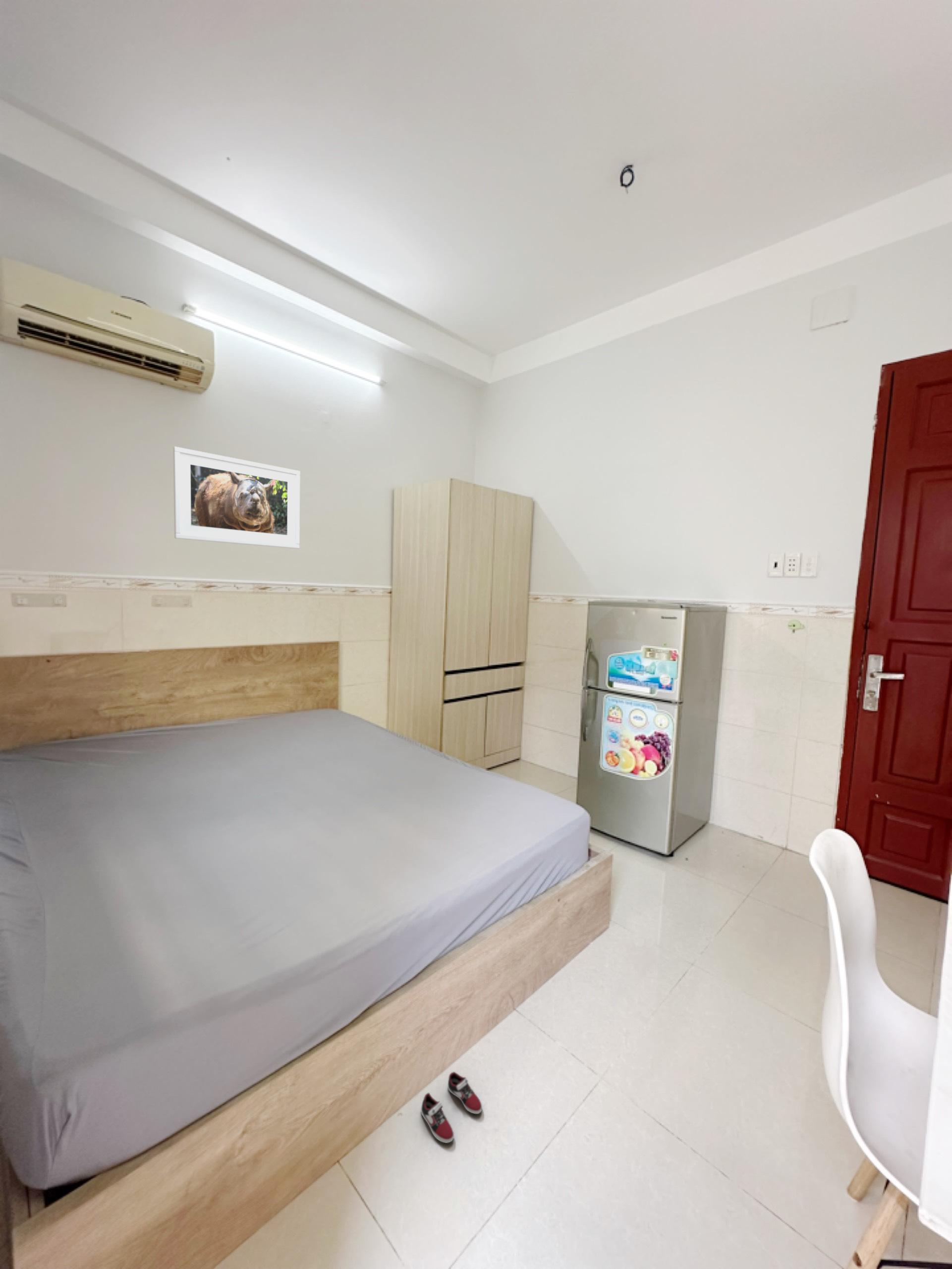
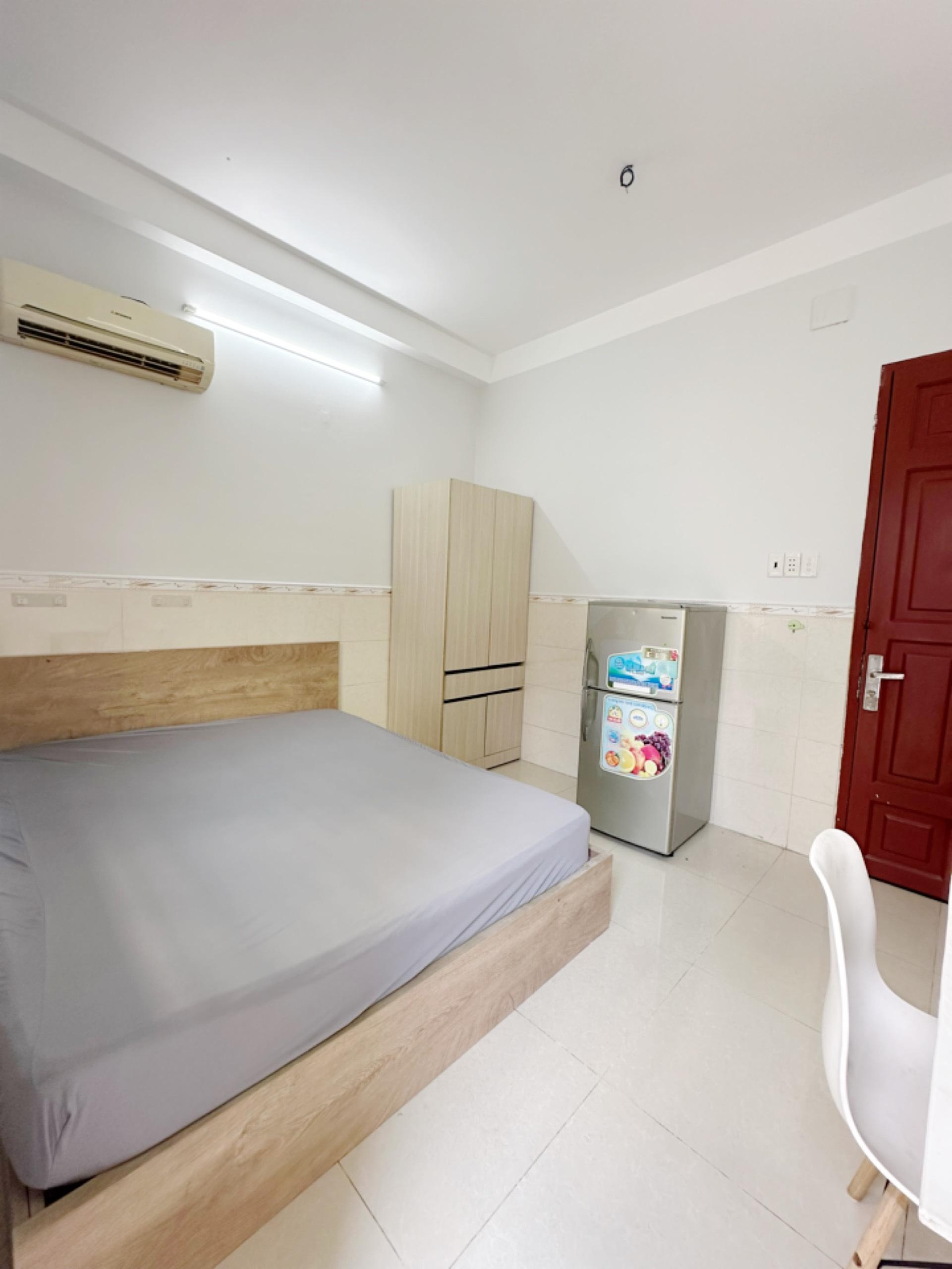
- sneaker (456, 1096)
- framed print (241, 502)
